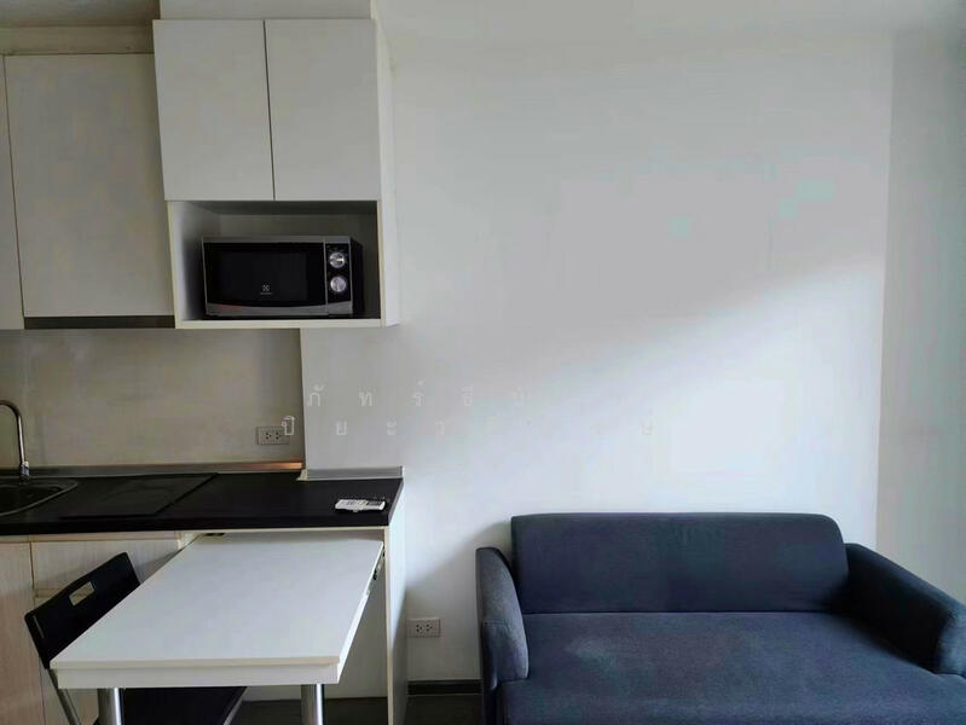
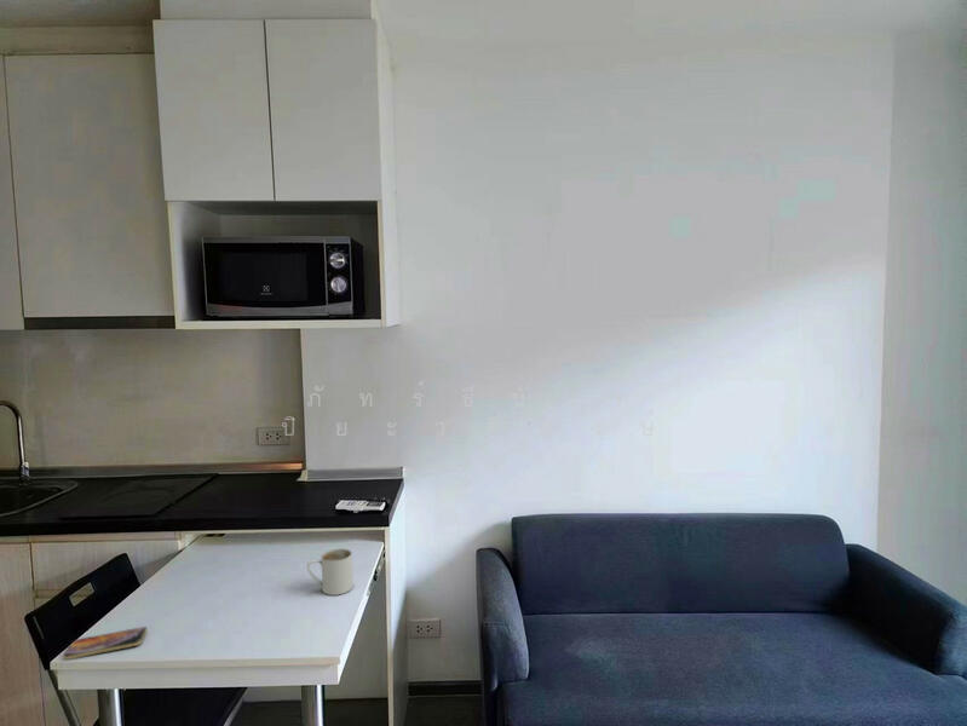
+ mug (329, 572)
+ smartphone (107, 643)
